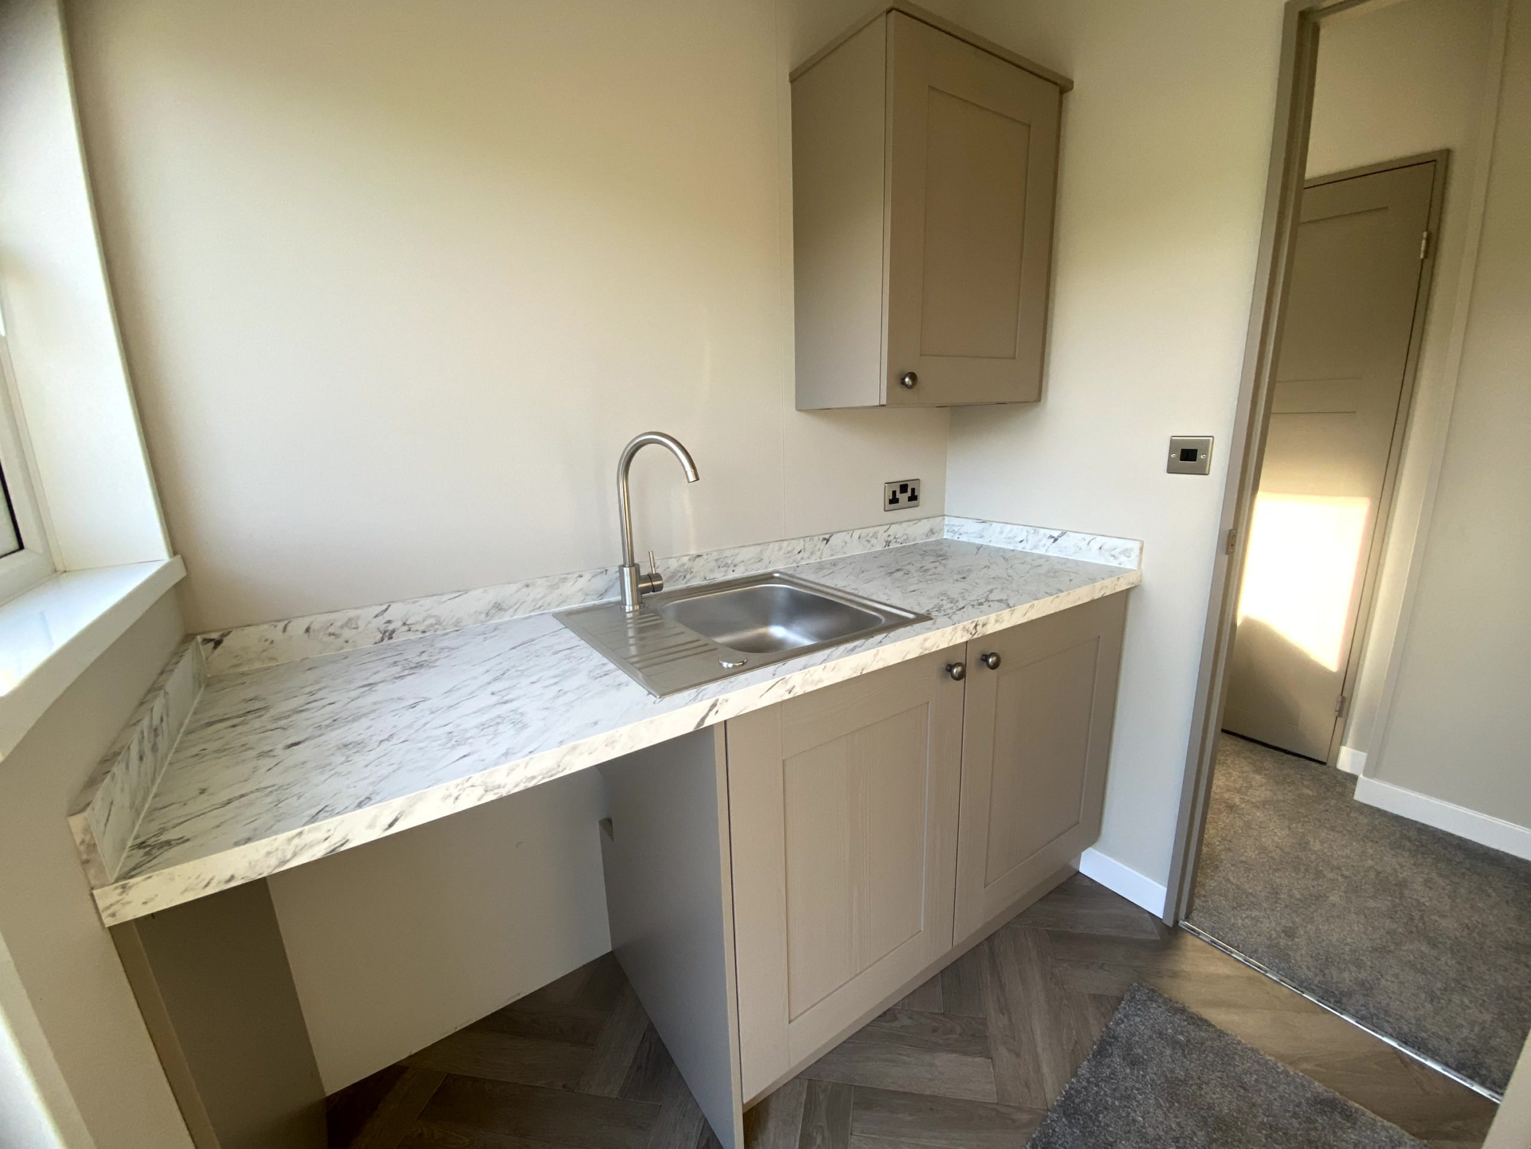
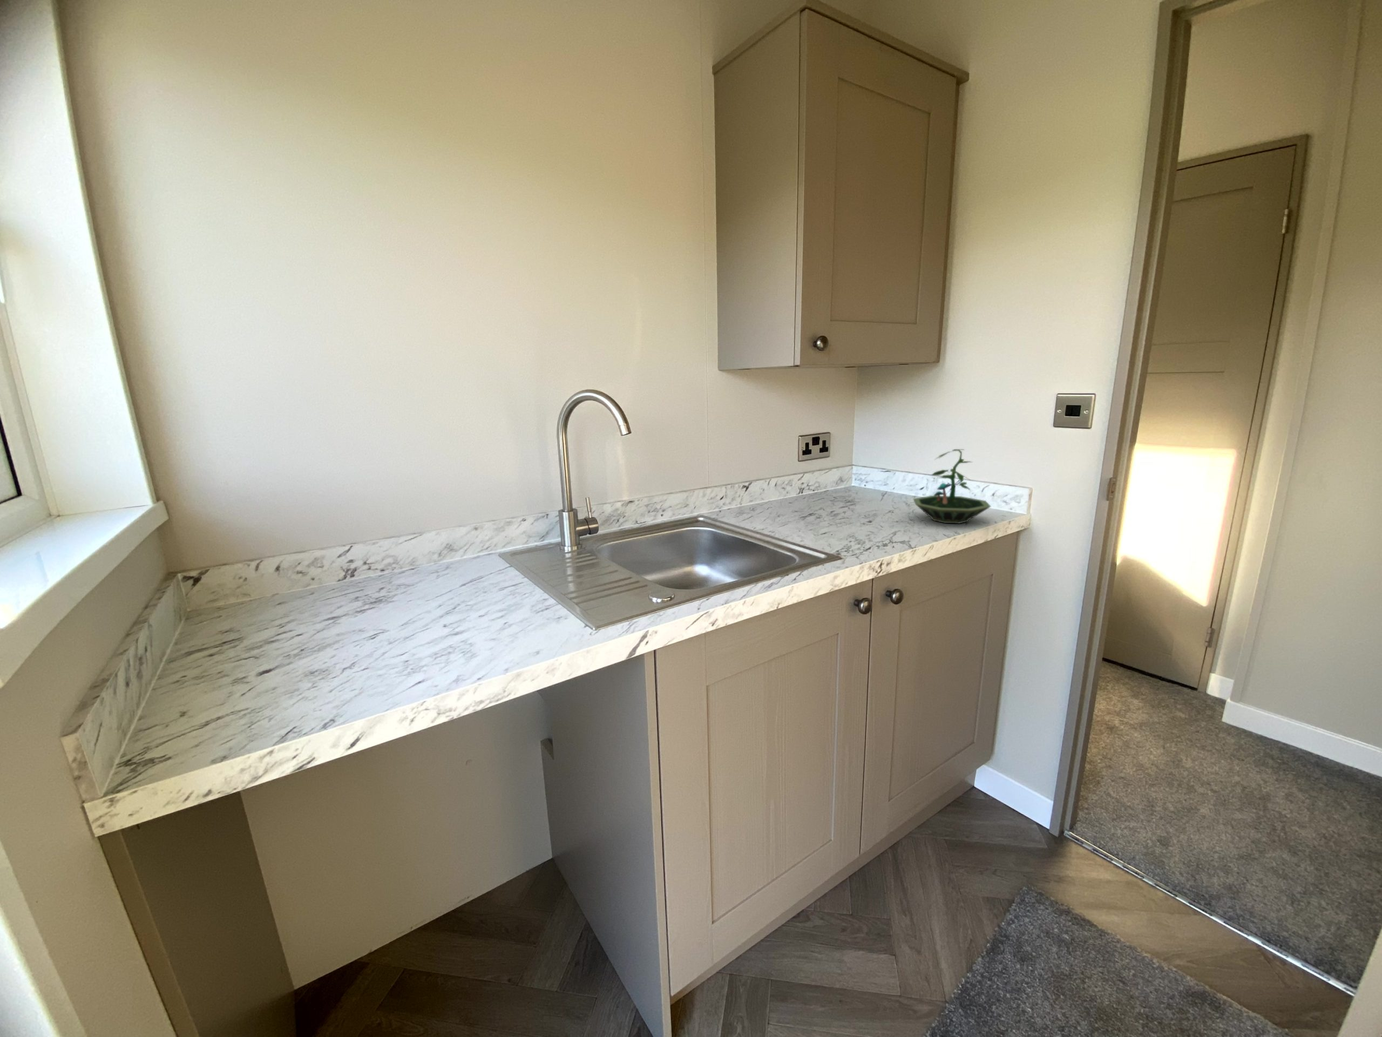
+ terrarium (955, 464)
